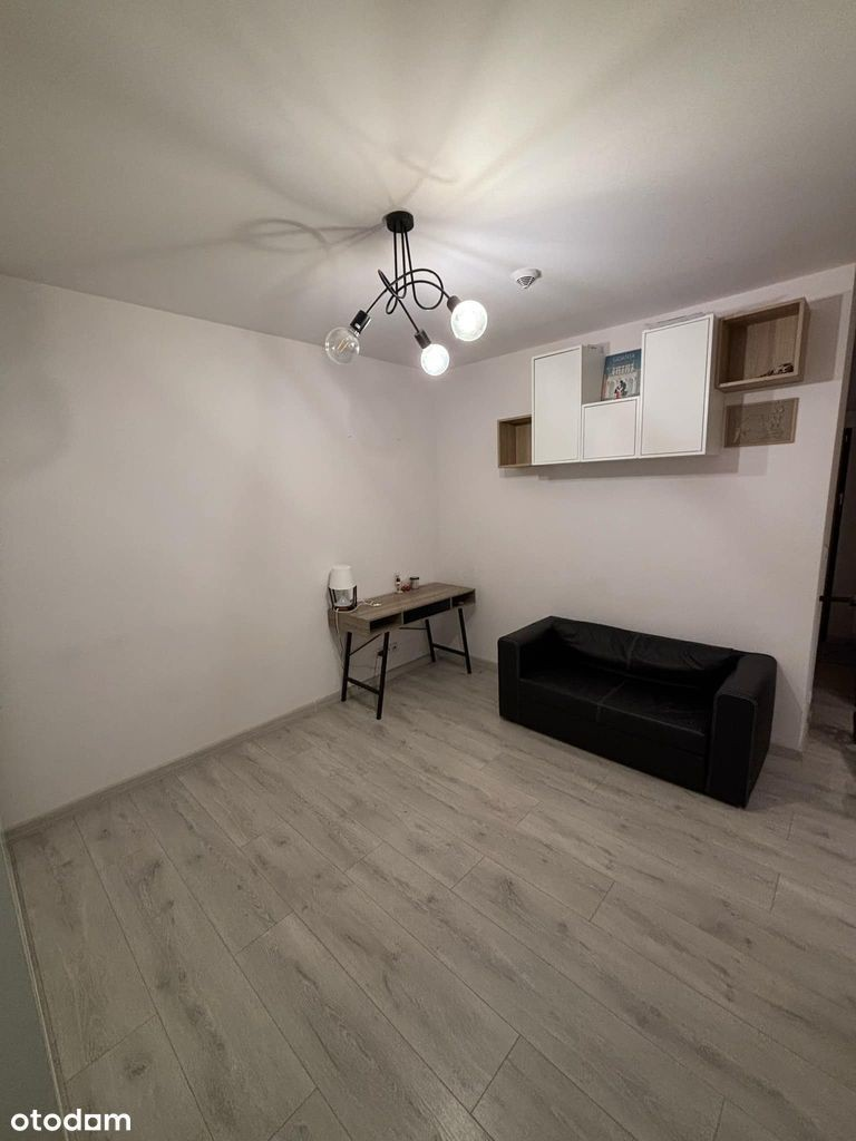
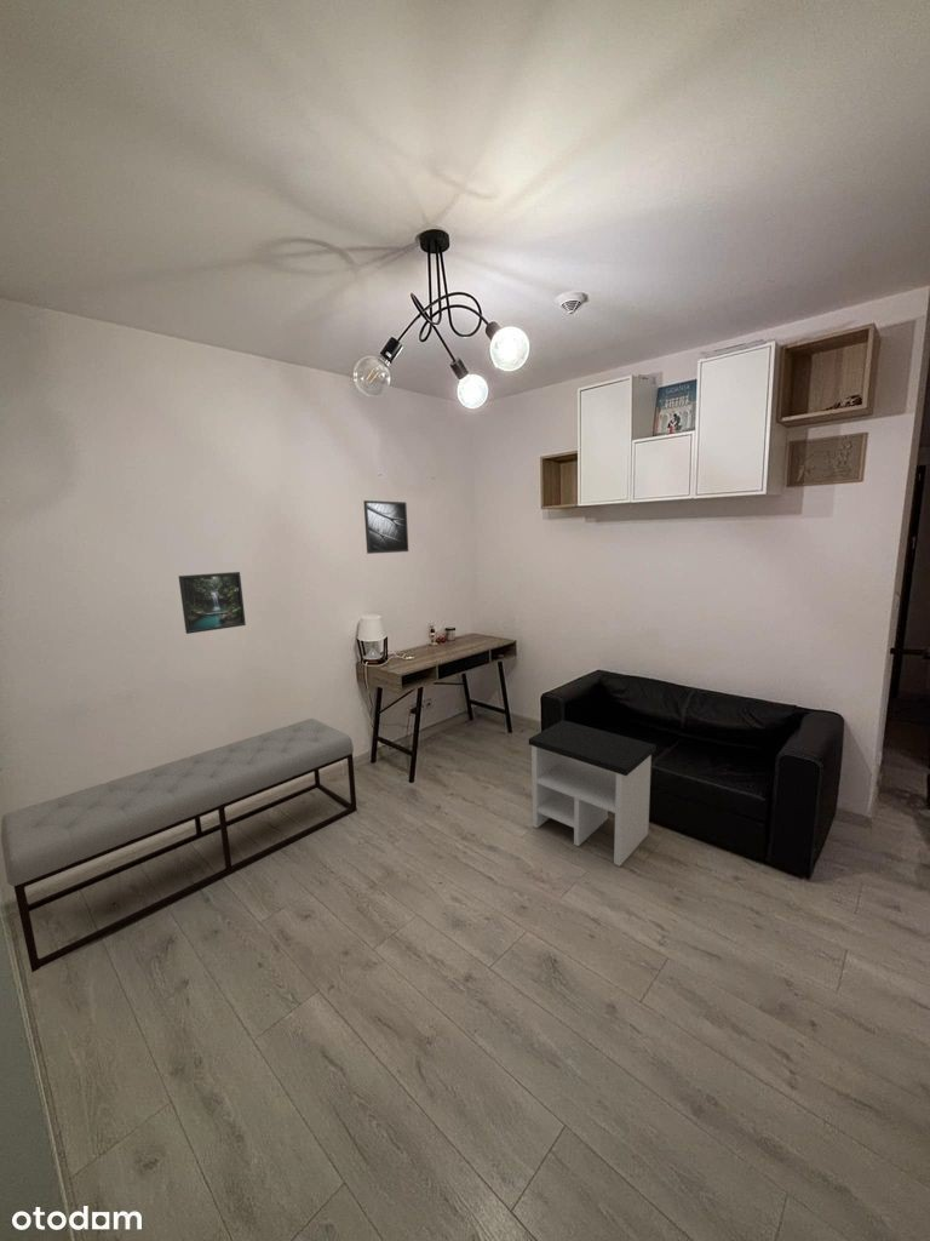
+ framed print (213, 601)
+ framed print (386, 527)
+ side table (590, 787)
+ bench (207, 811)
